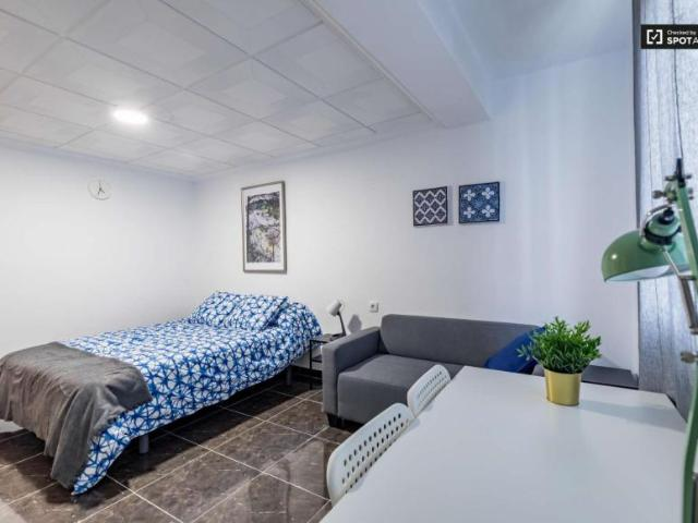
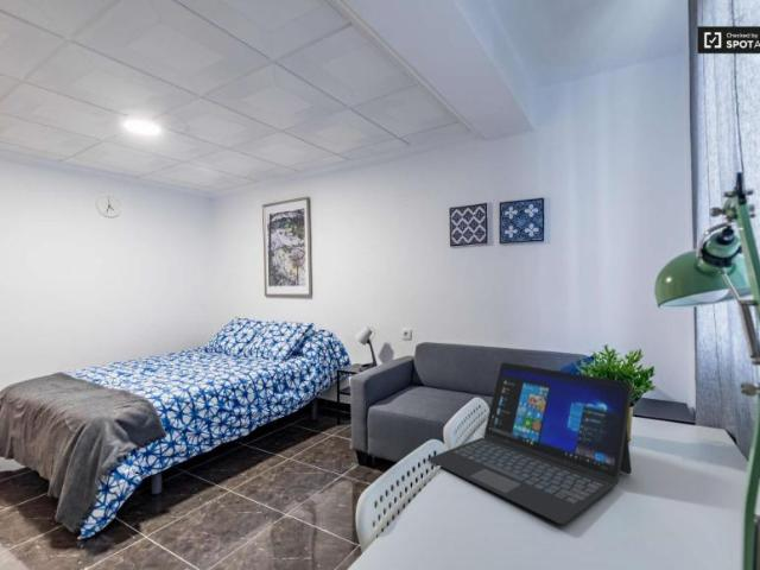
+ laptop (525, 423)
